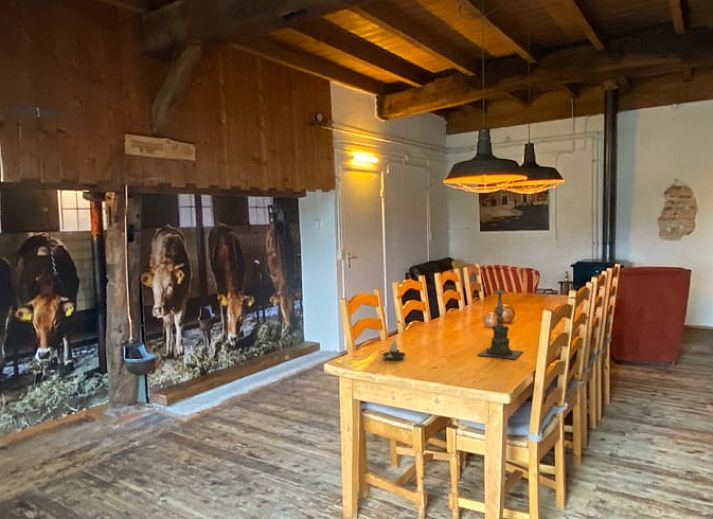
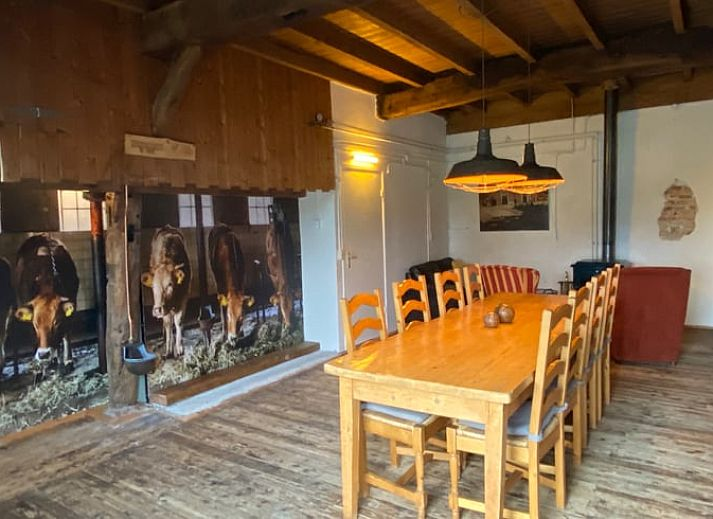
- candle (392, 347)
- candle holder (500, 317)
